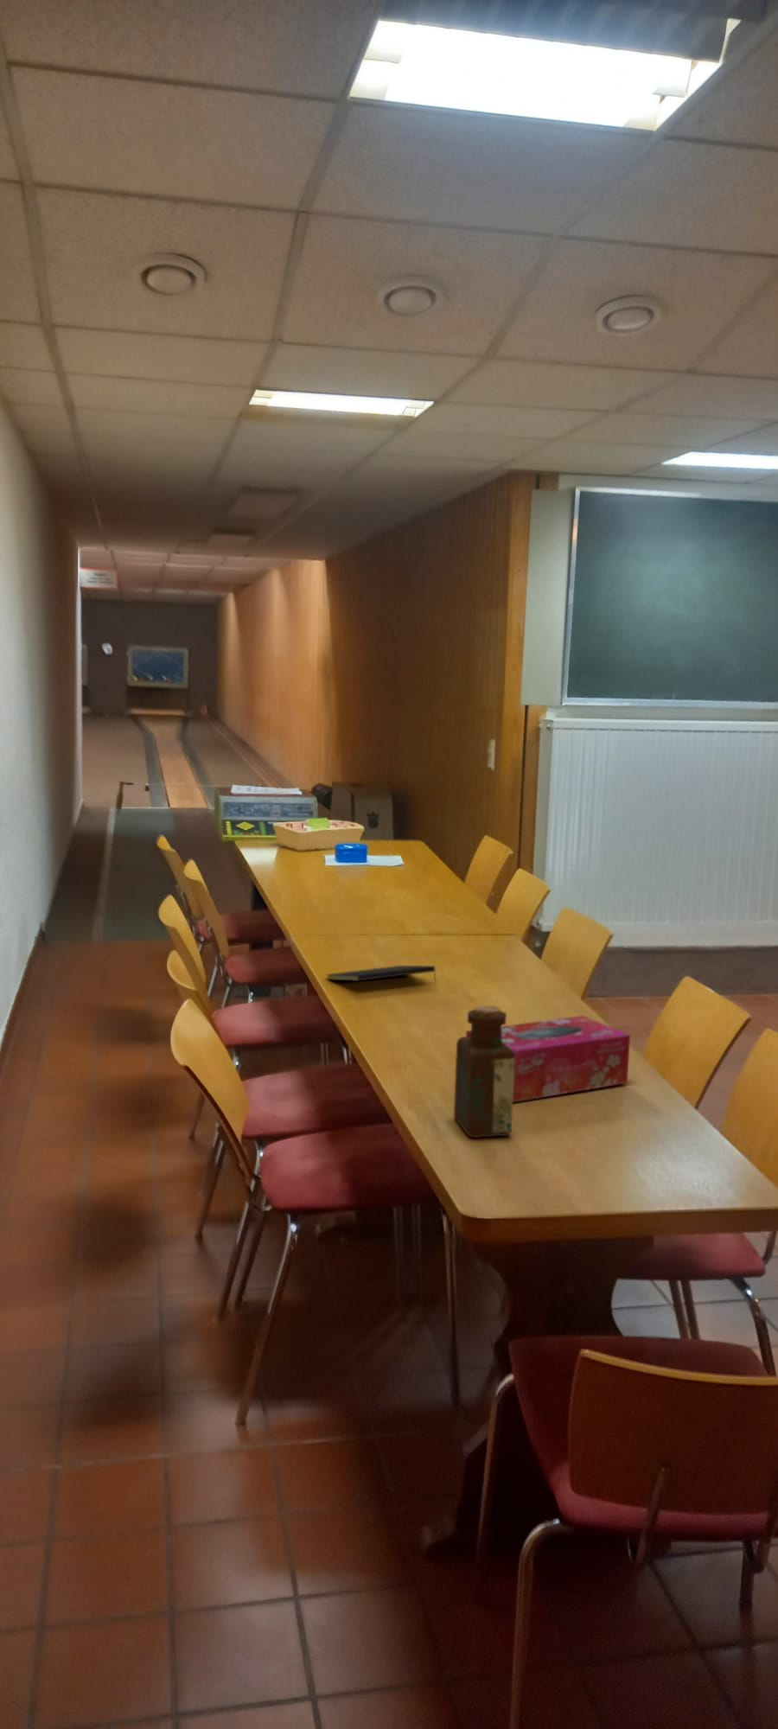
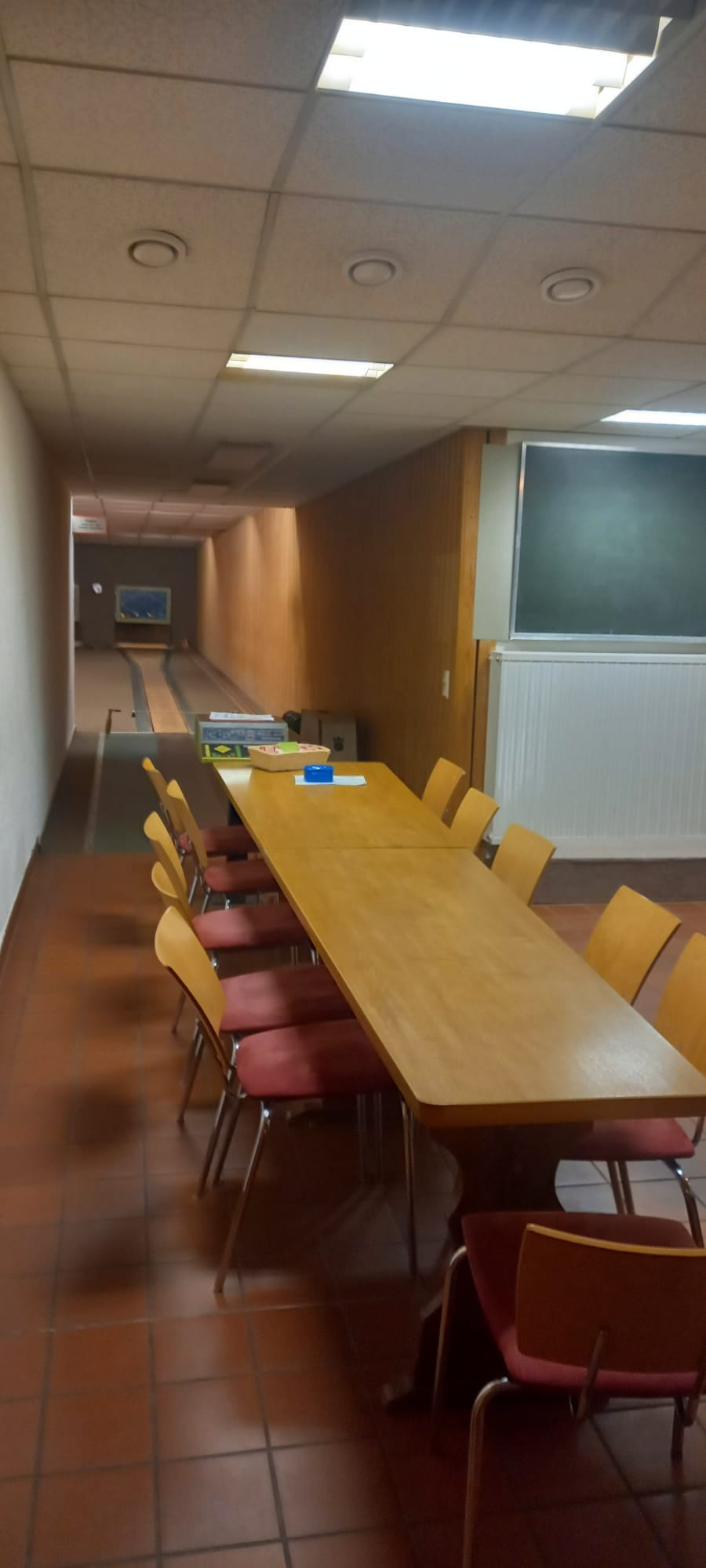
- tissue box (547, 1056)
- bottle (484, 1068)
- notepad (379, 973)
